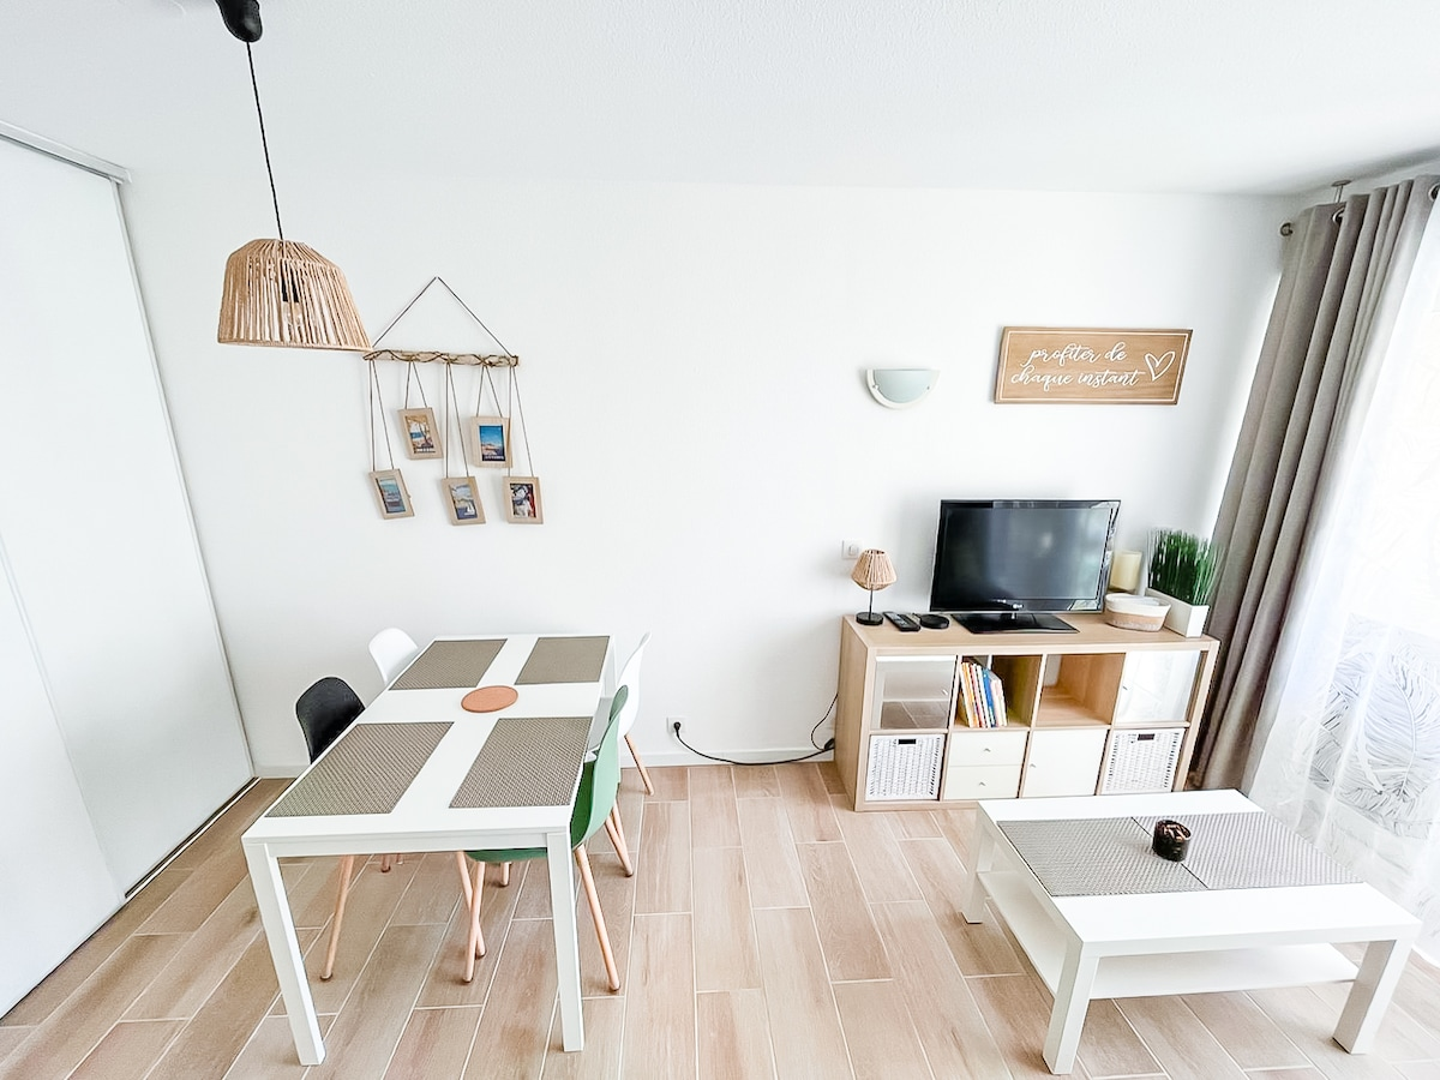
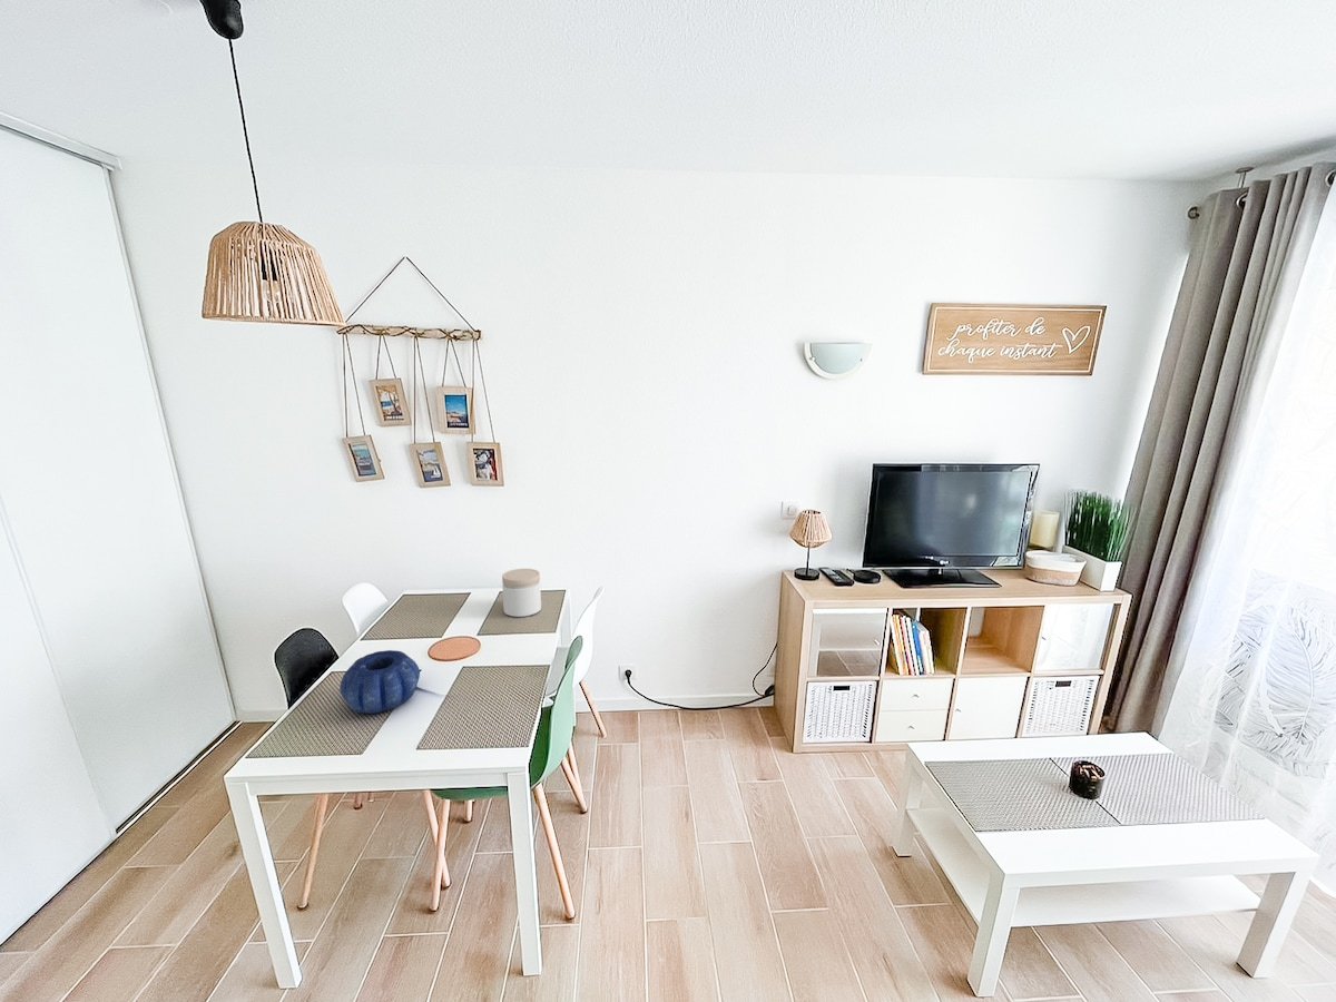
+ decorative bowl (381, 679)
+ jar (521, 592)
